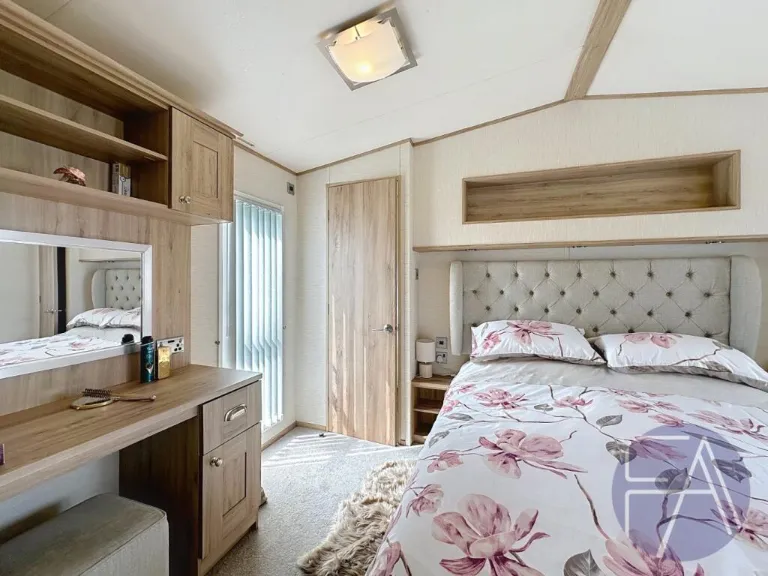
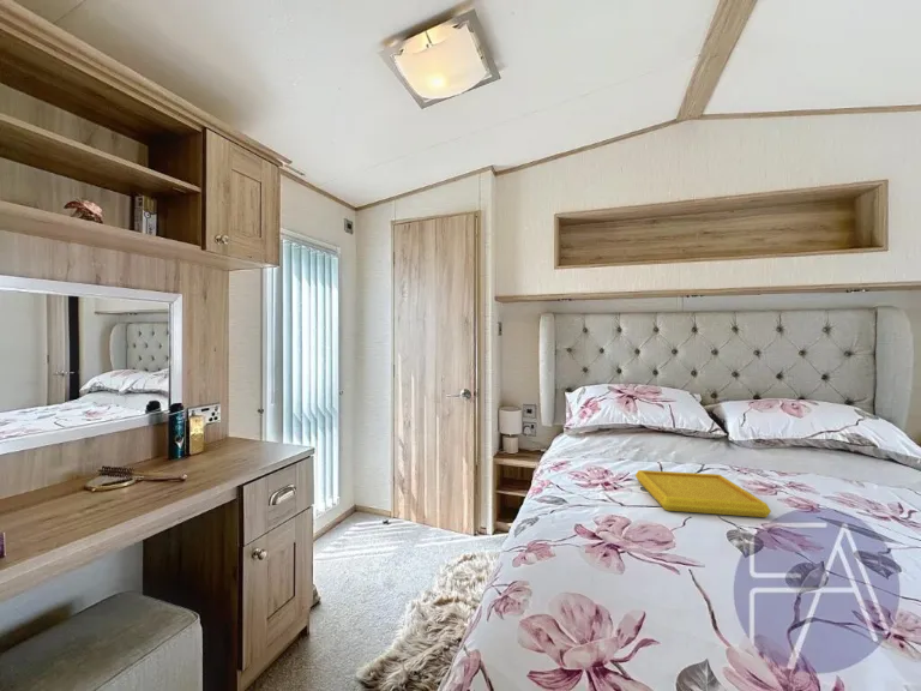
+ serving tray (694, 491)
